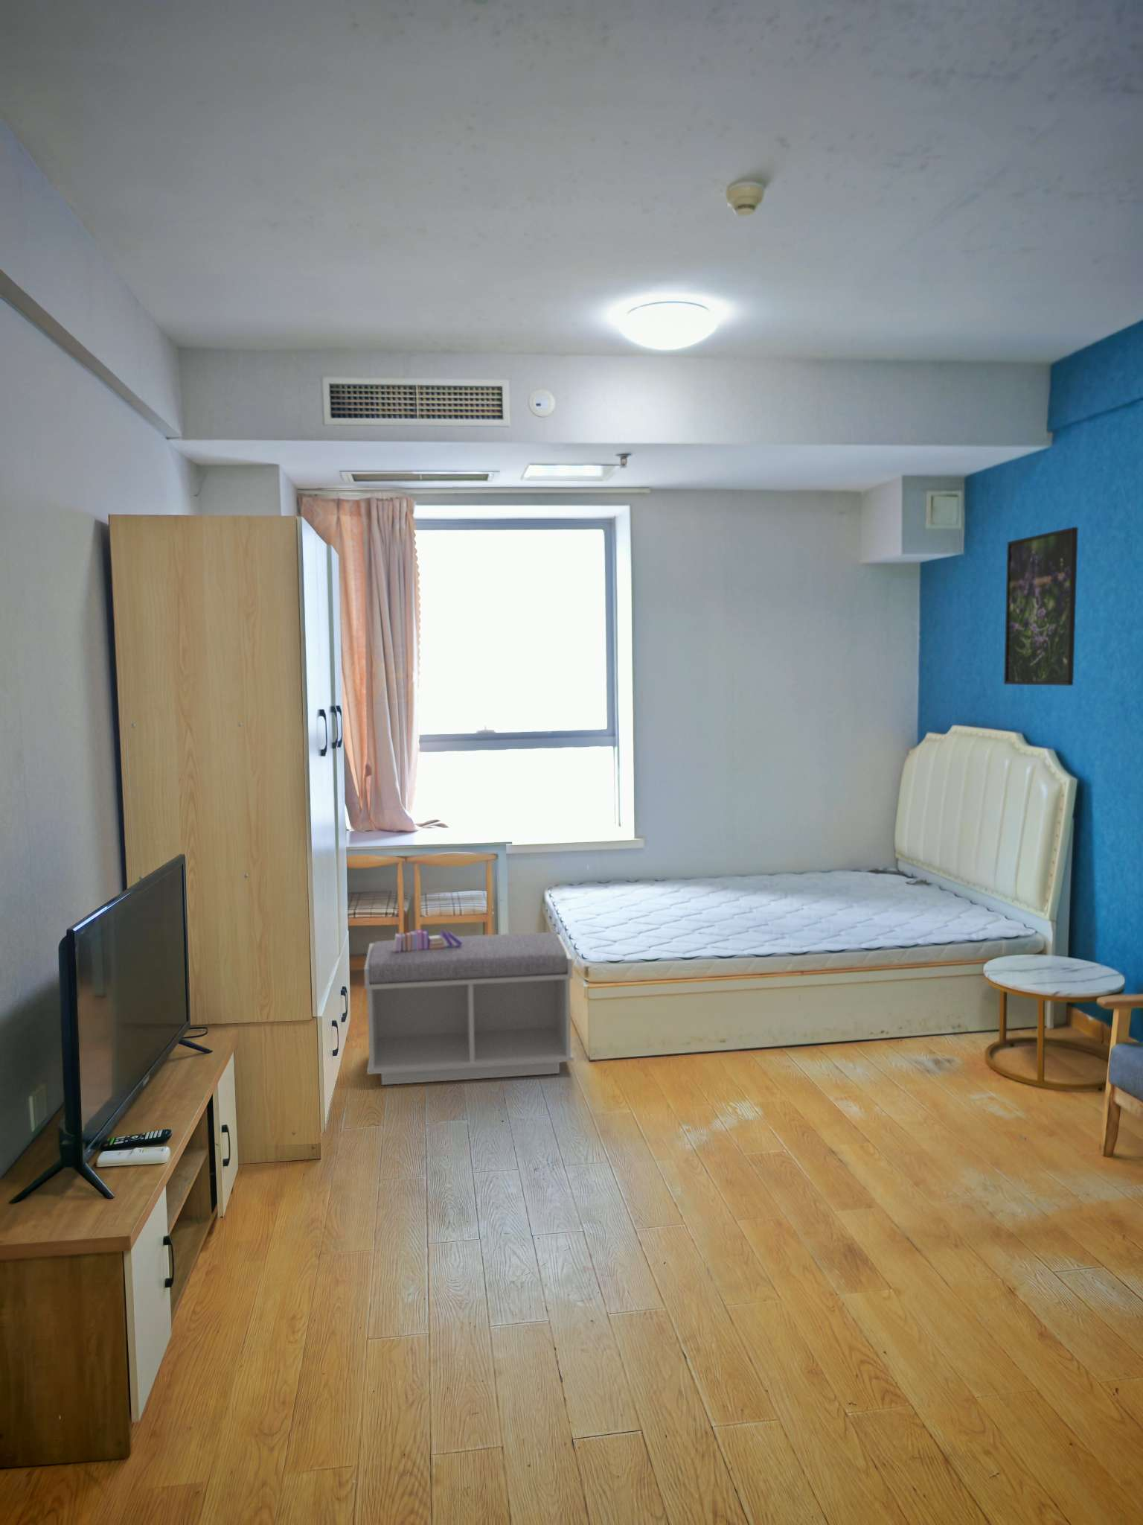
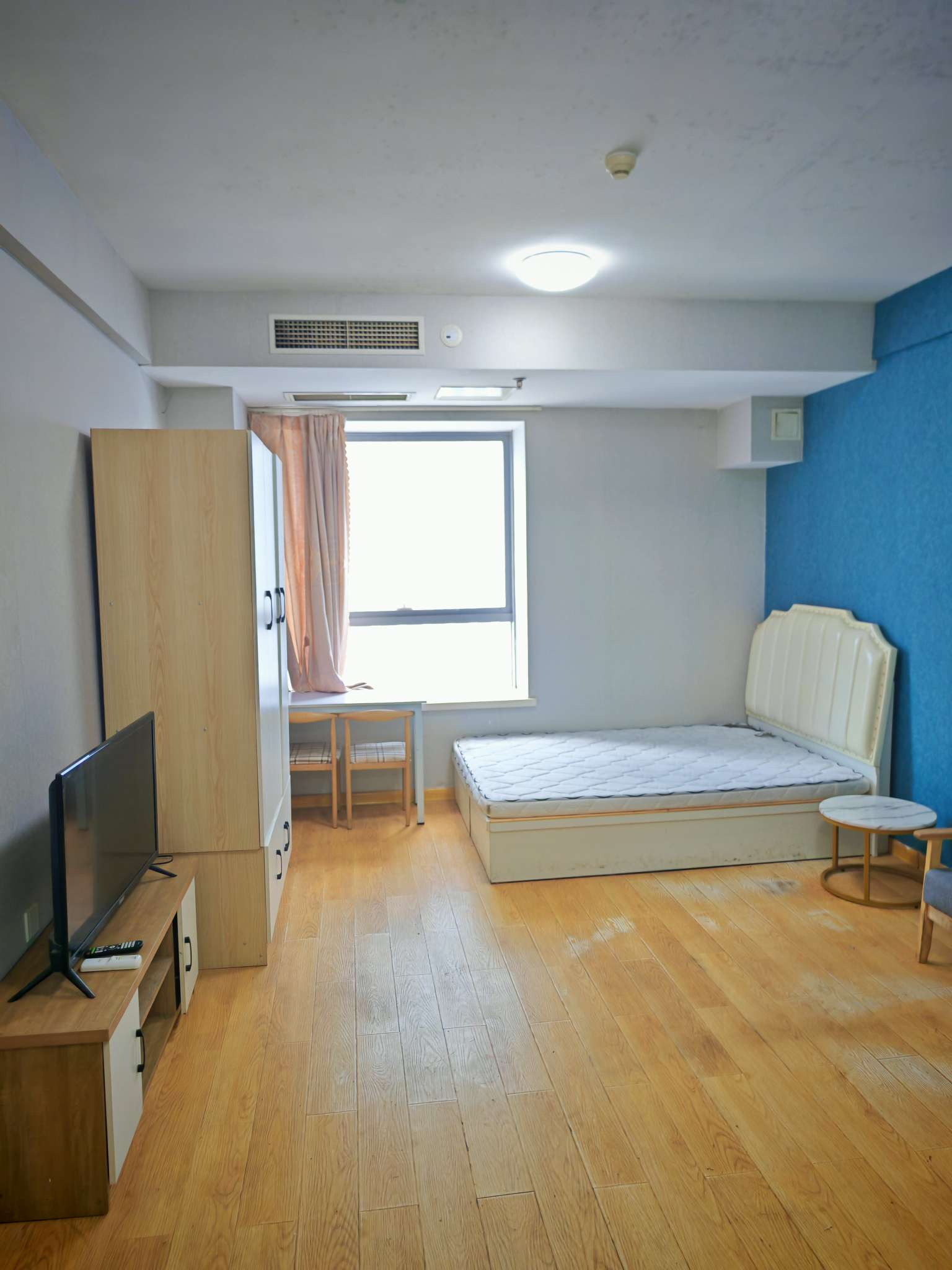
- bench (468, 1004)
- books (427, 939)
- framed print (1039, 610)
